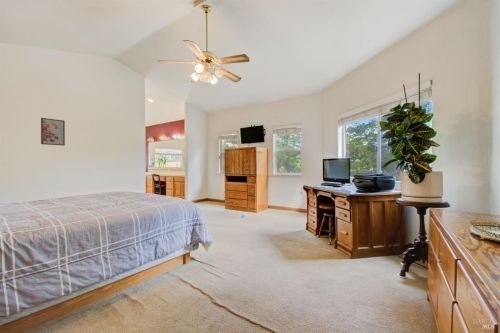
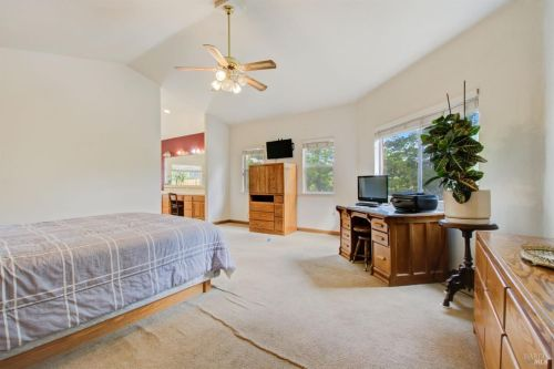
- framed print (53, 132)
